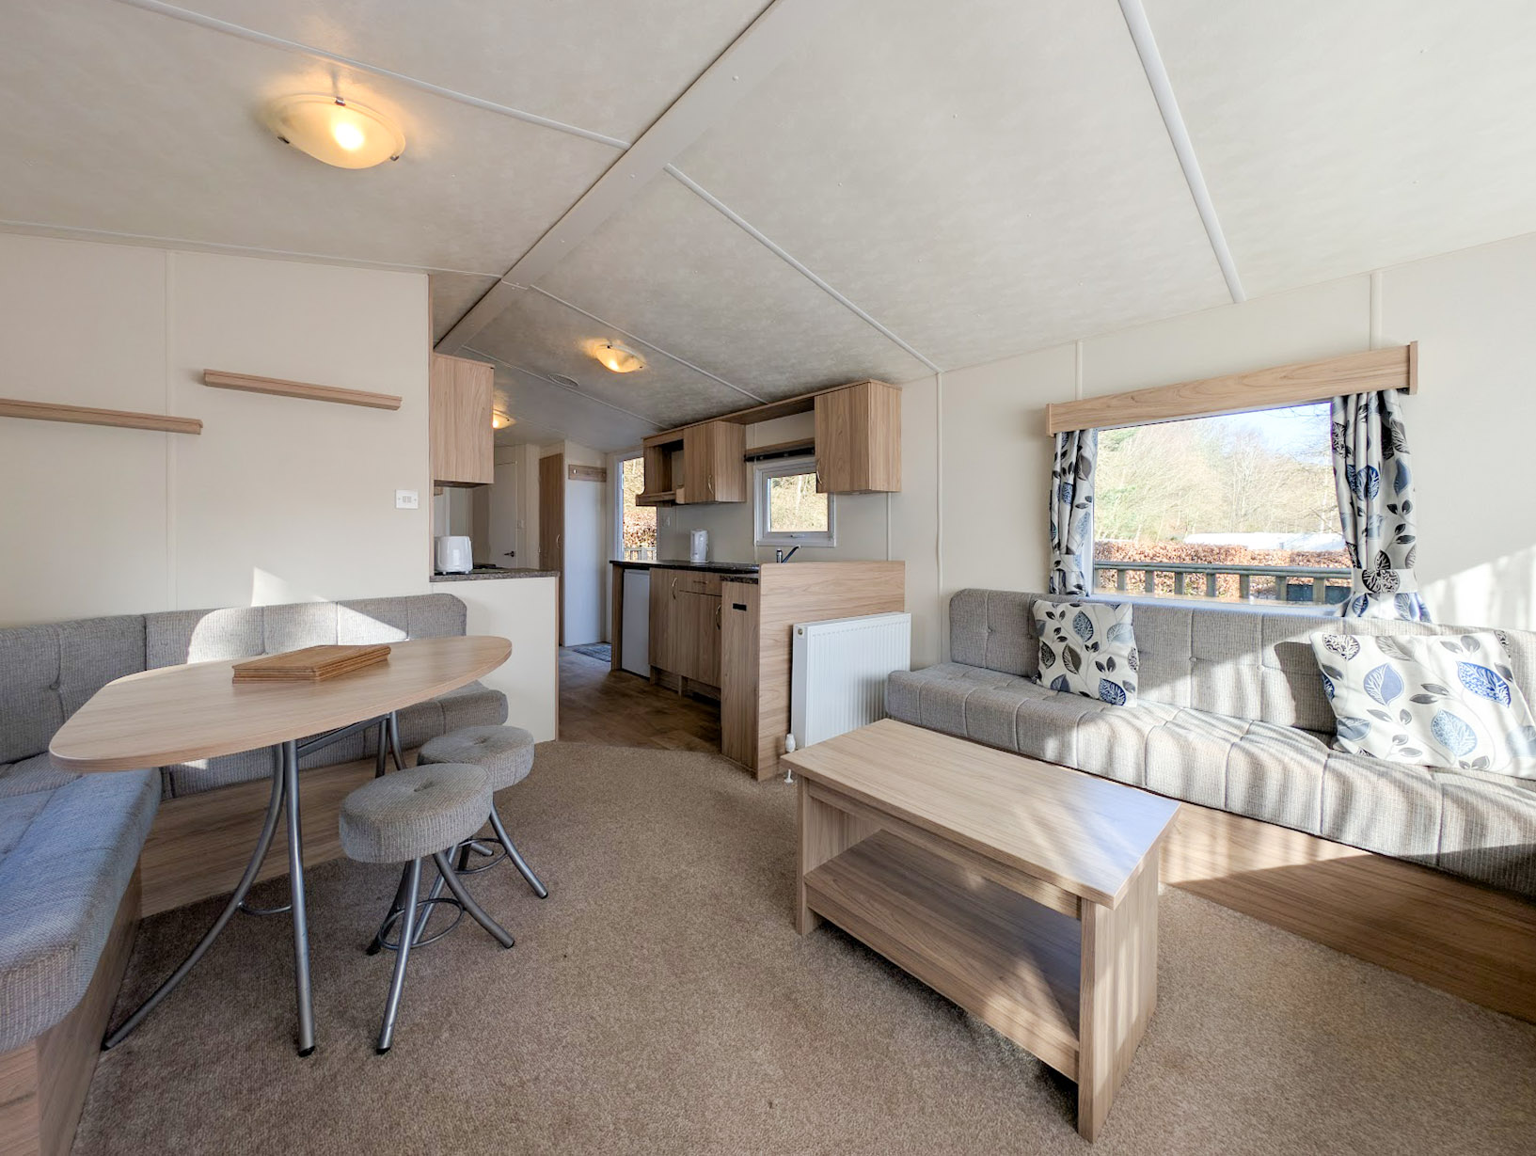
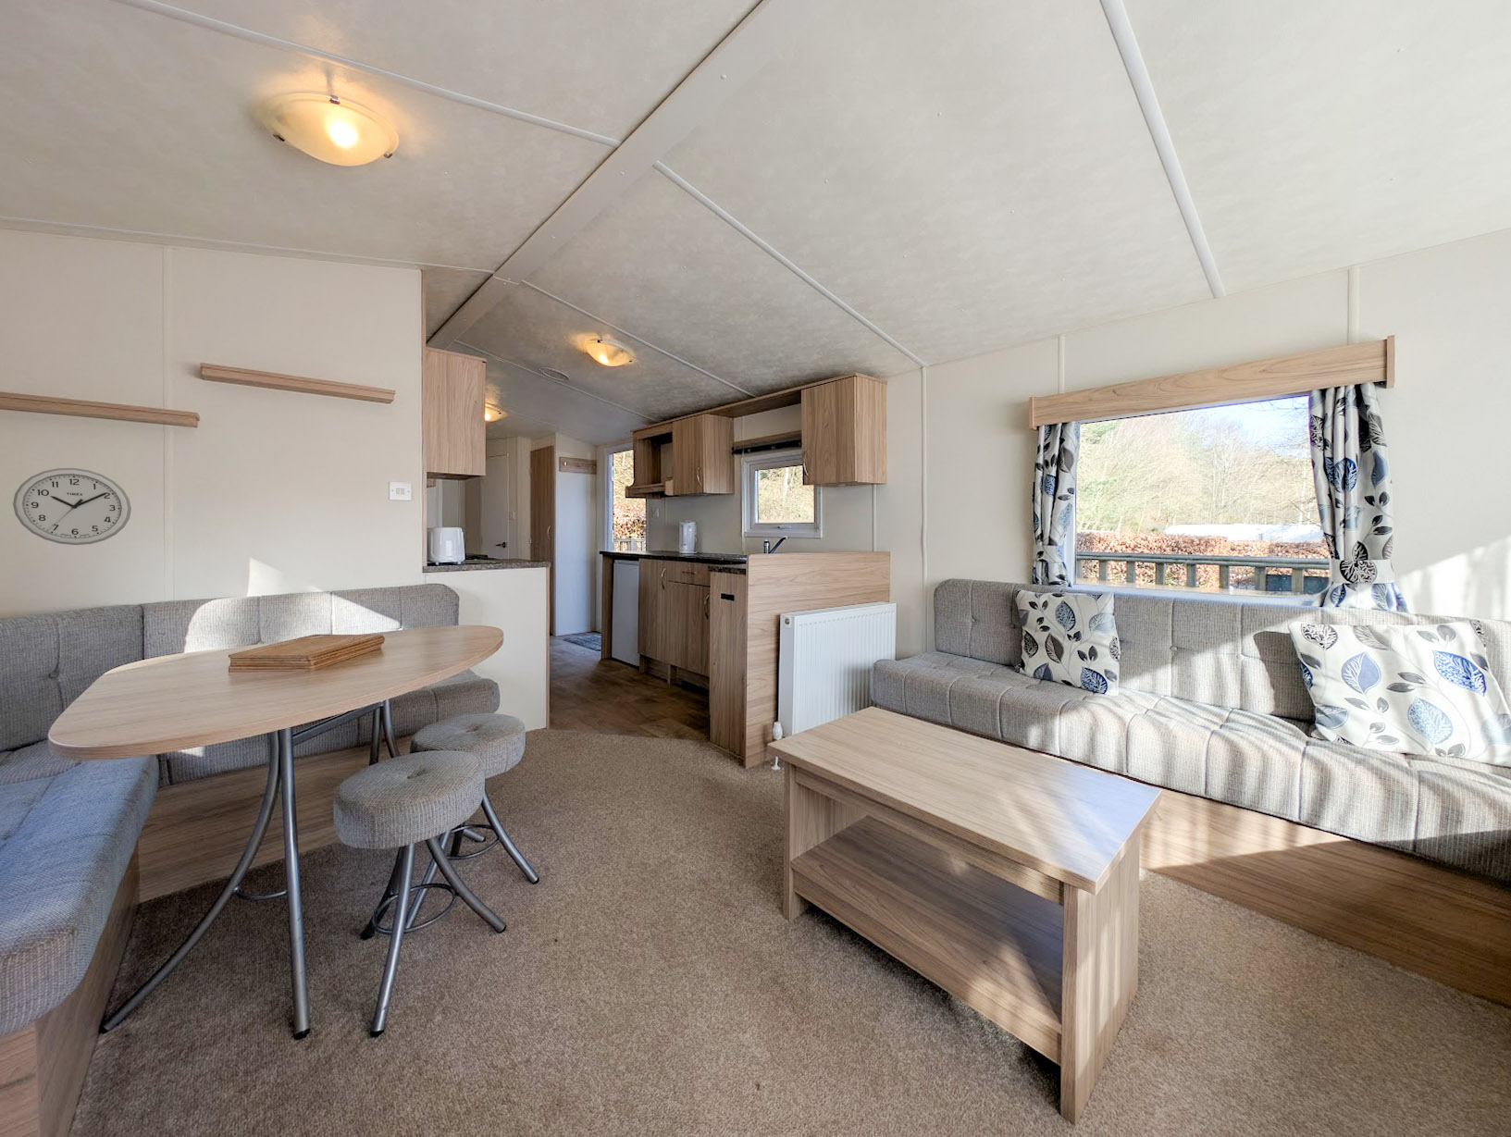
+ wall clock (74, 506)
